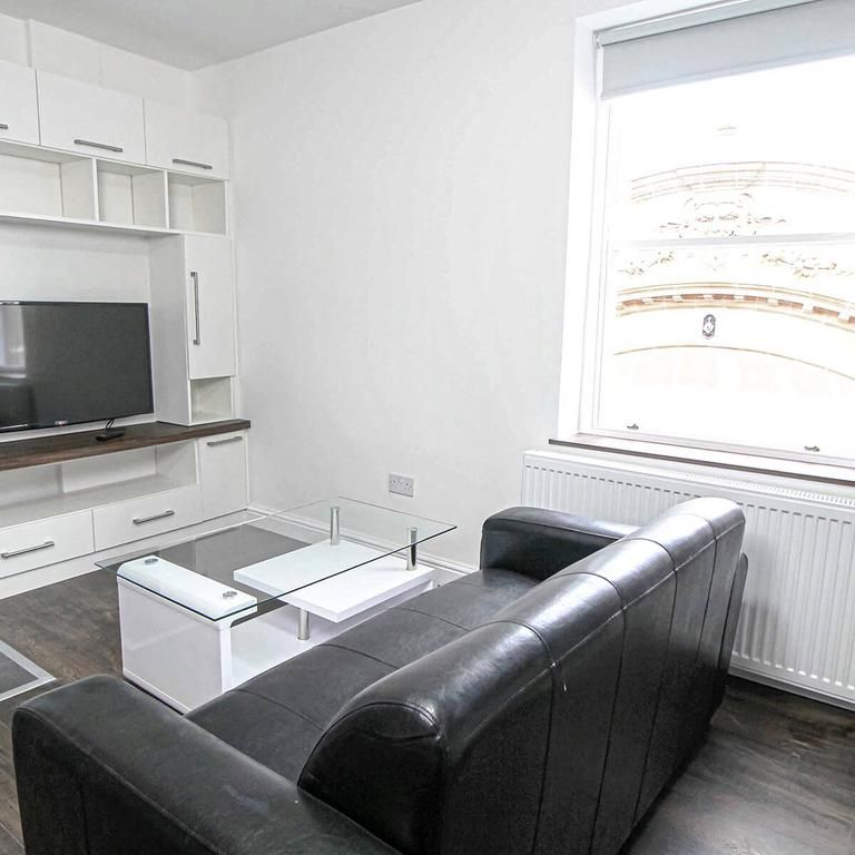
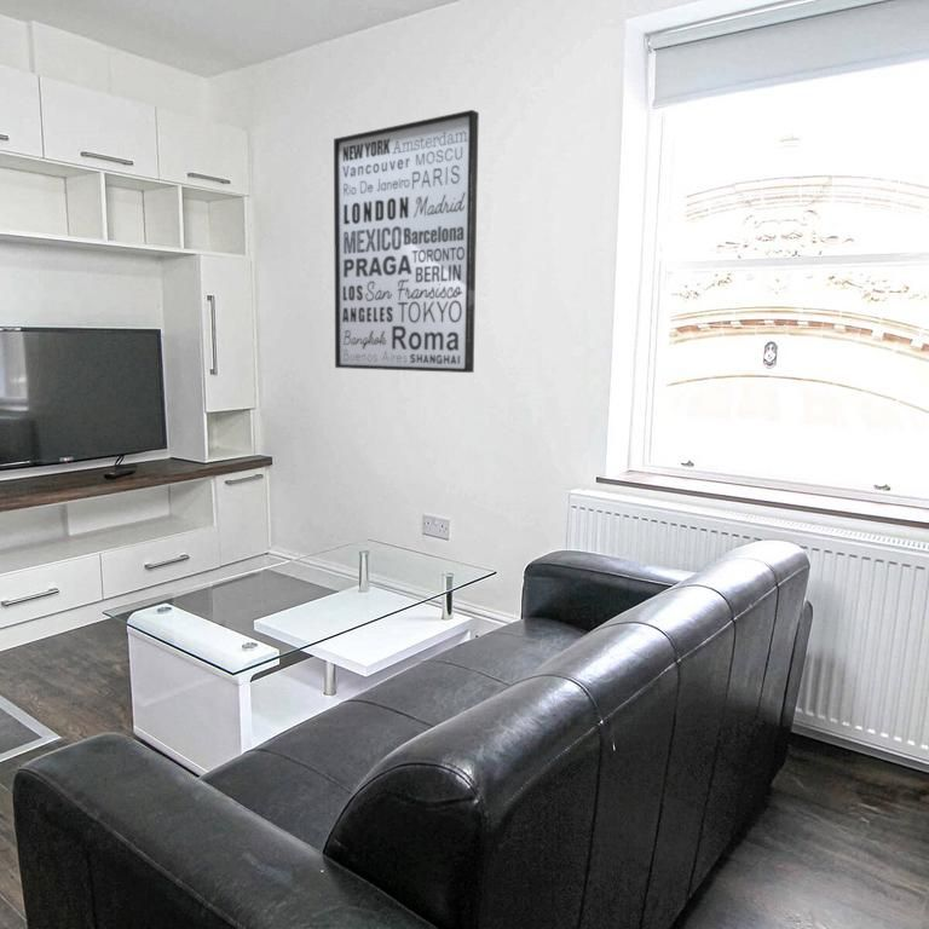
+ wall art (400, 250)
